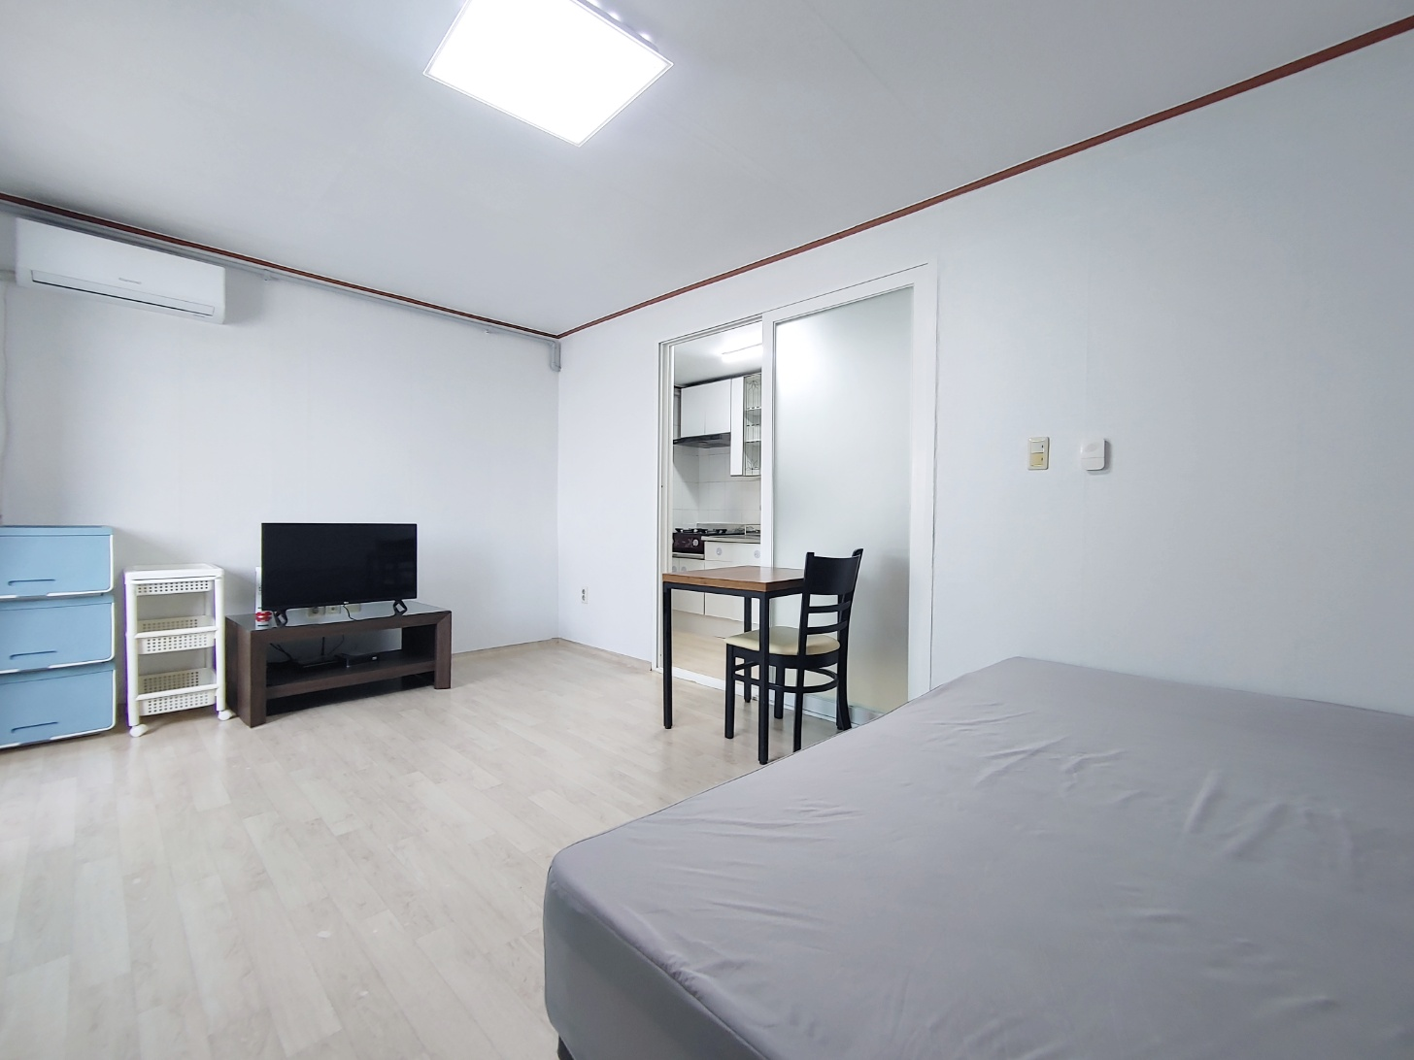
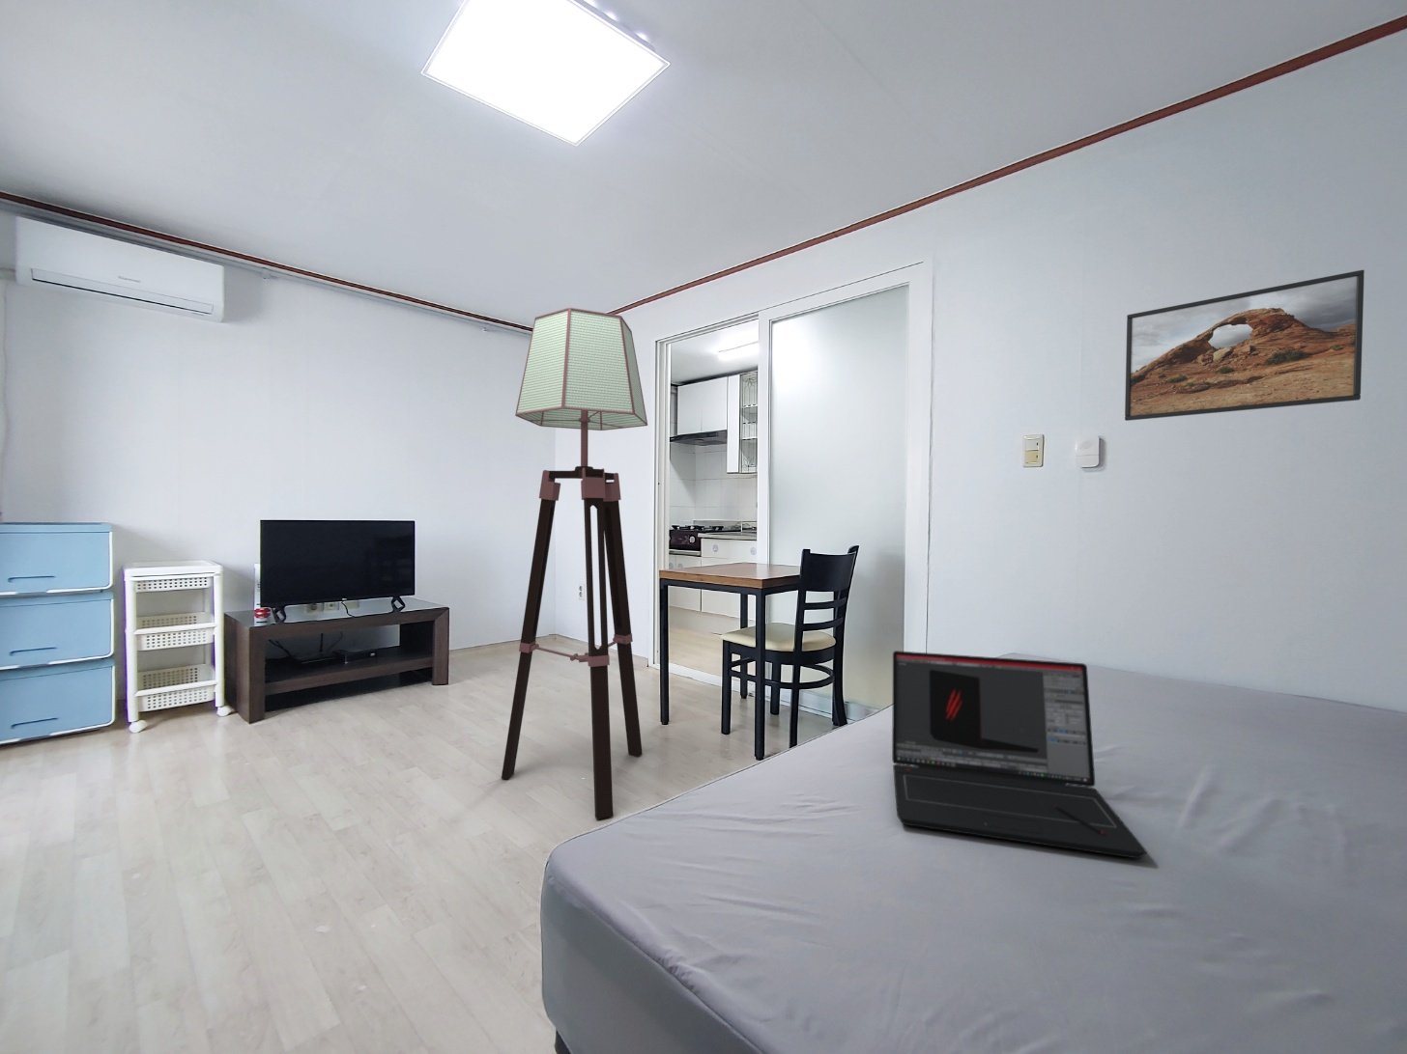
+ floor lamp (592, 551)
+ laptop (998, 738)
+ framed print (1231, 353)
